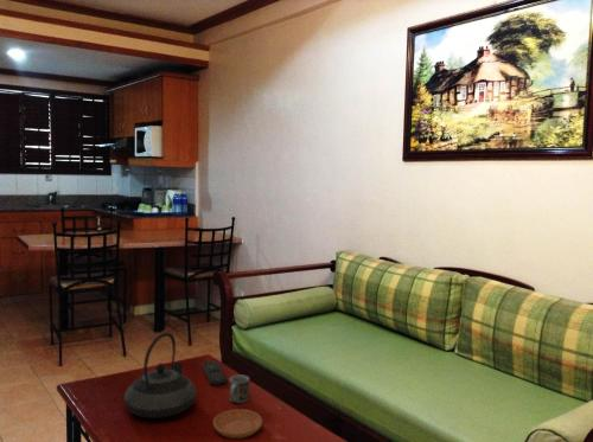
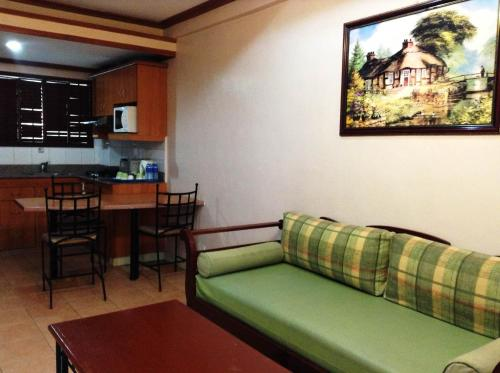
- remote control (213, 372)
- saucer (237, 424)
- cup (237, 390)
- teapot (162, 370)
